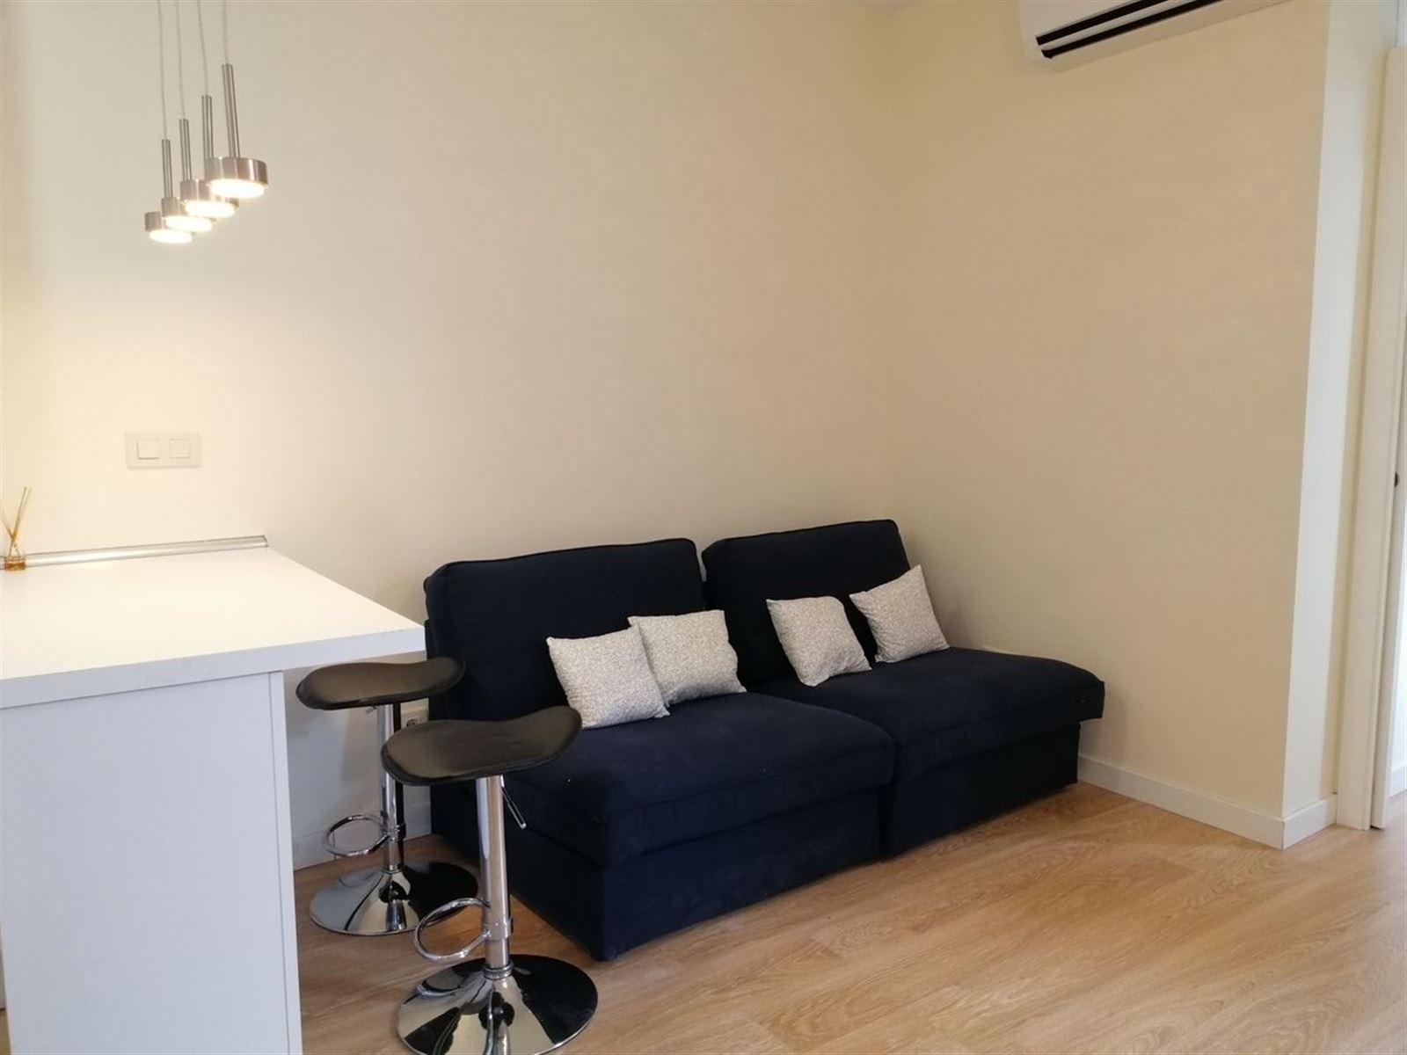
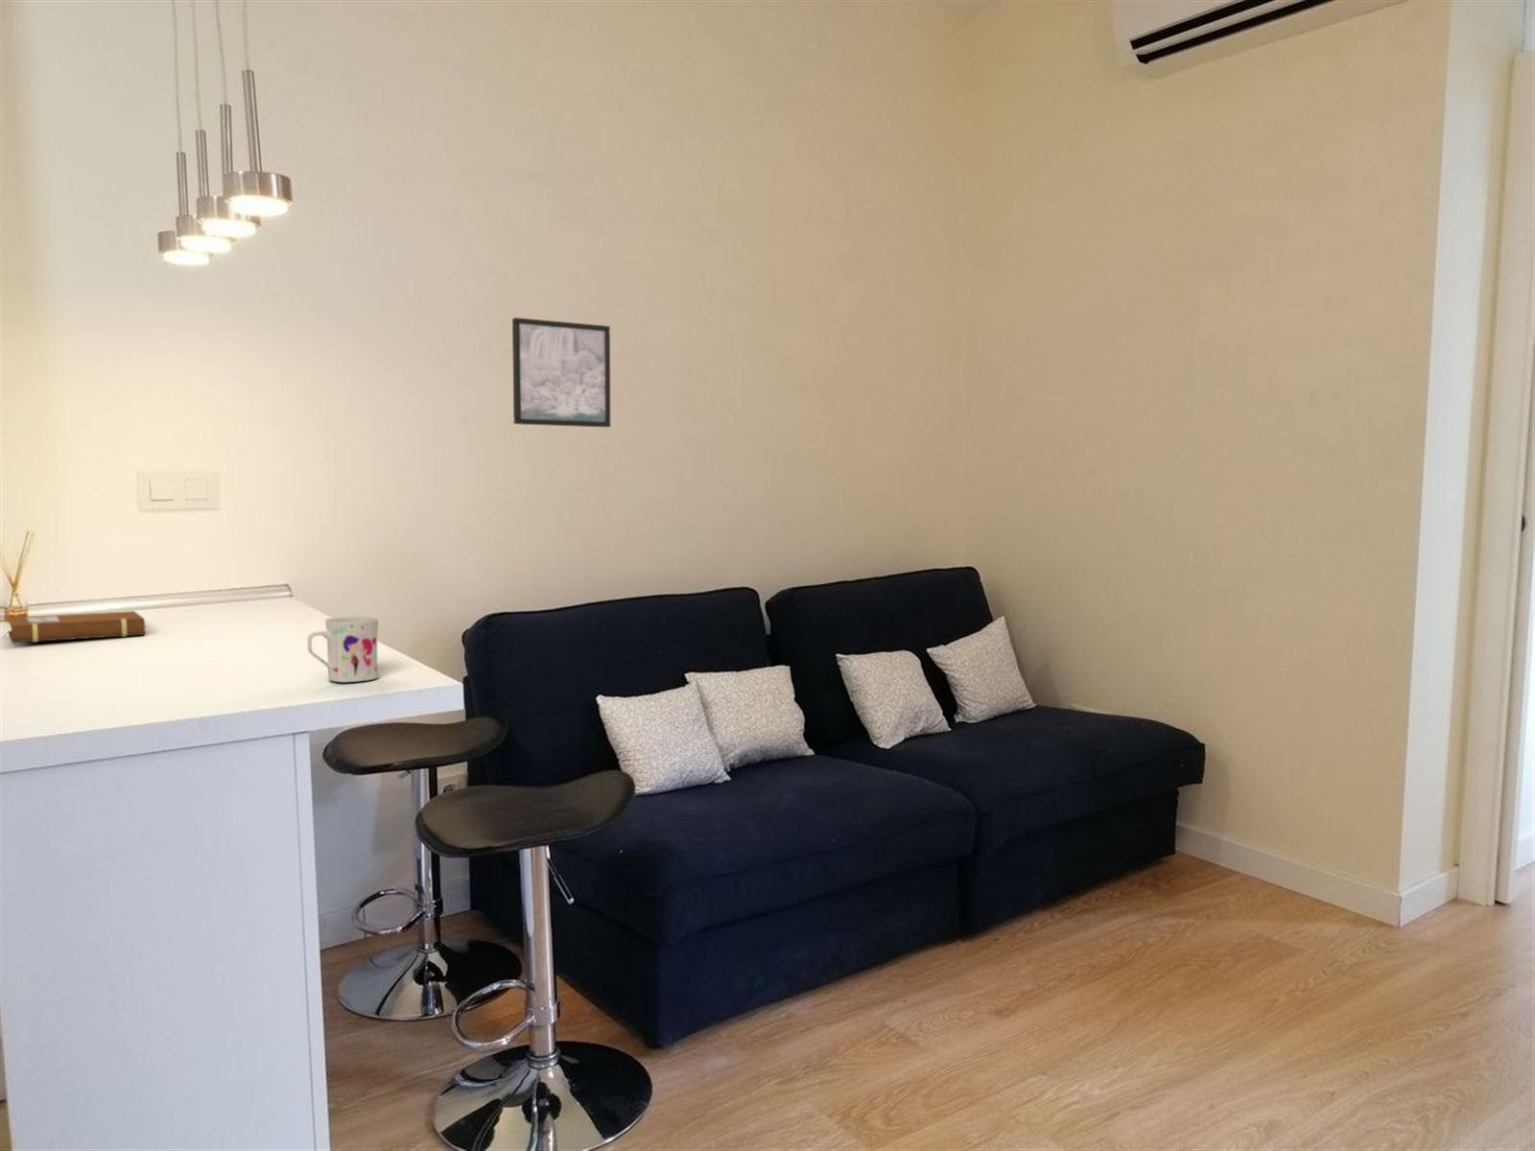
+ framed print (562, 374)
+ notebook (73, 626)
+ mug (342, 649)
